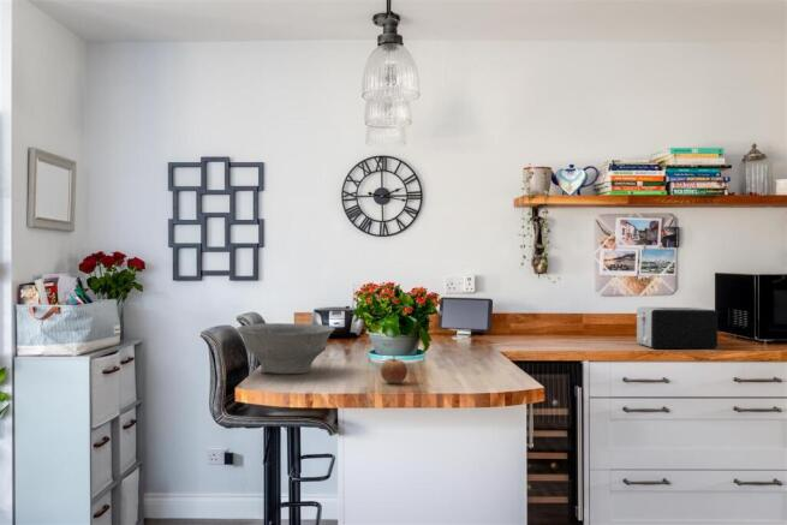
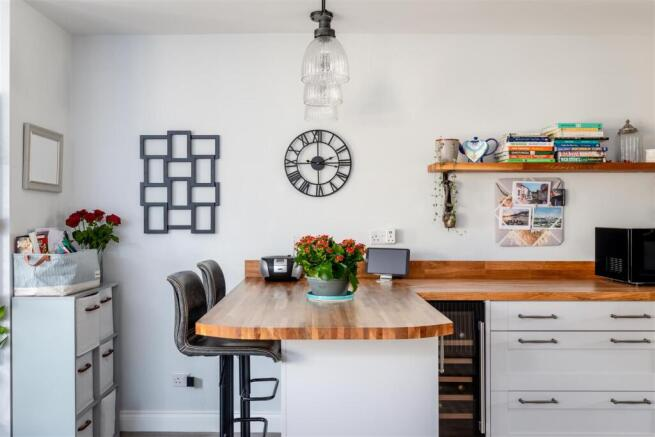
- bowl (286, 348)
- toaster (675, 327)
- apple (393, 369)
